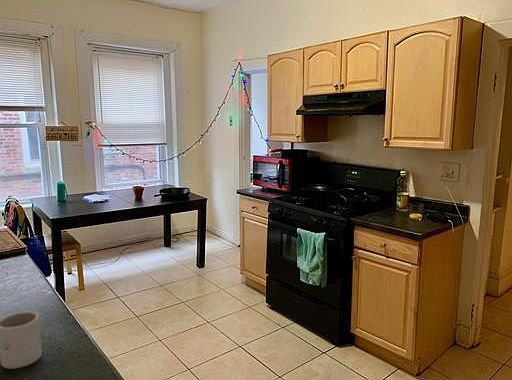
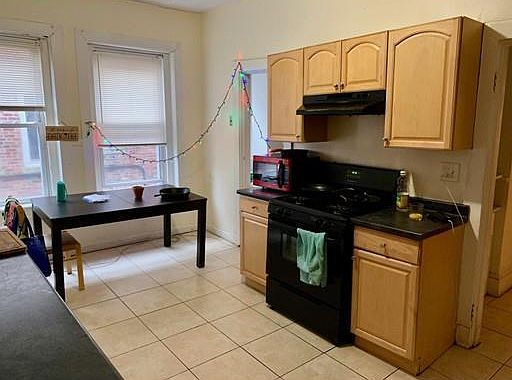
- mug (19, 335)
